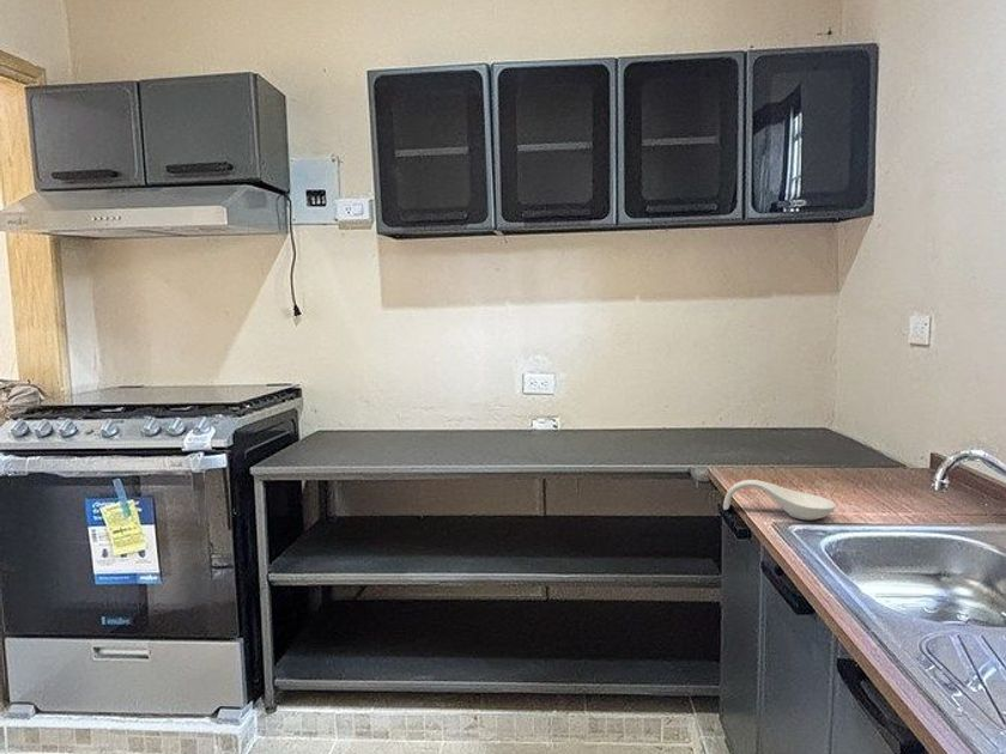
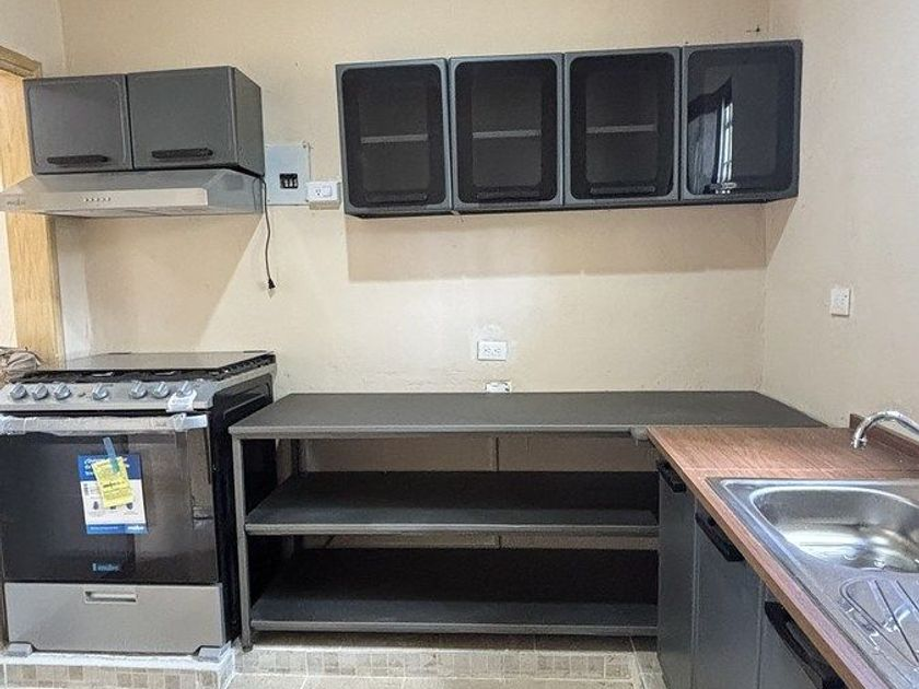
- spoon rest (777, 498)
